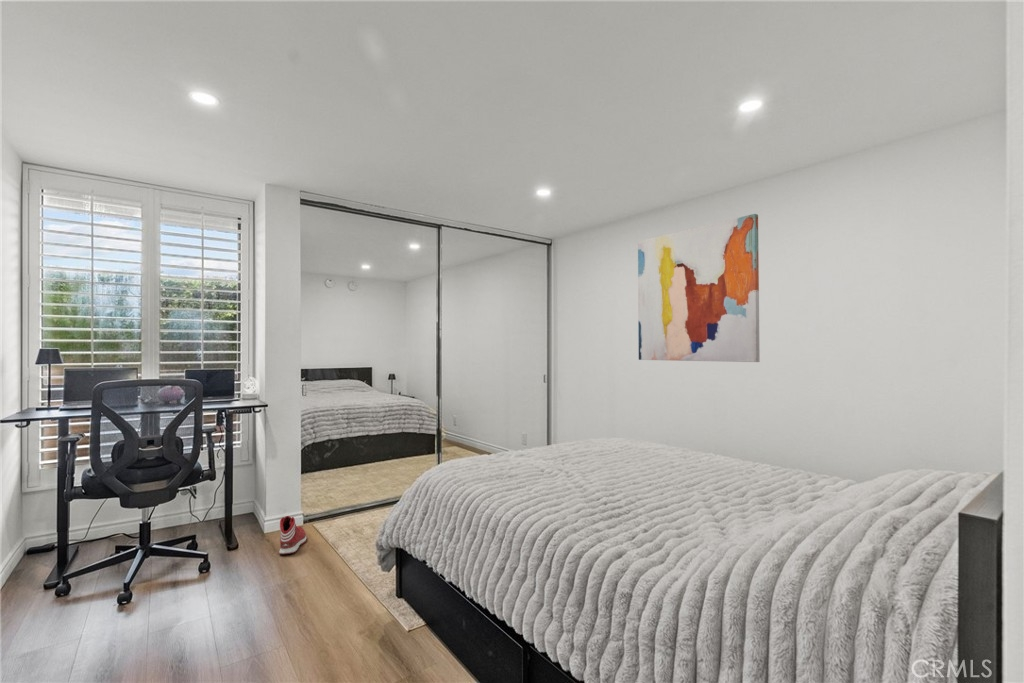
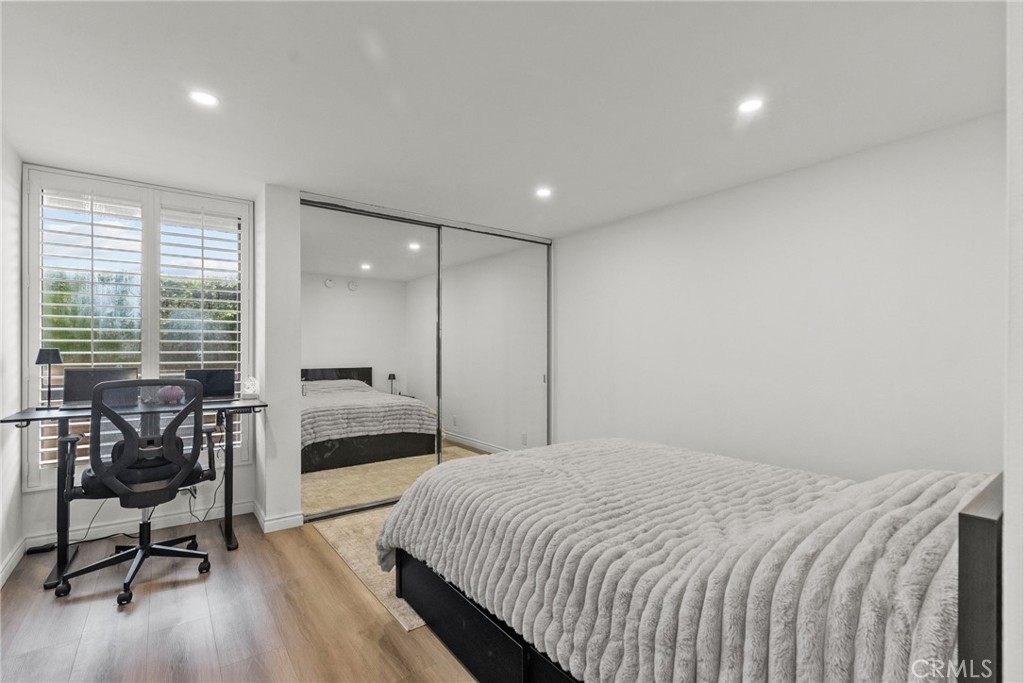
- wall art (691, 294)
- sneaker (292, 528)
